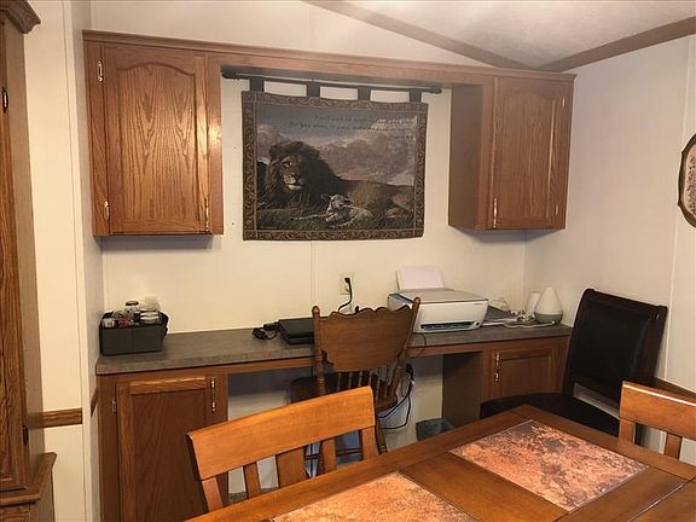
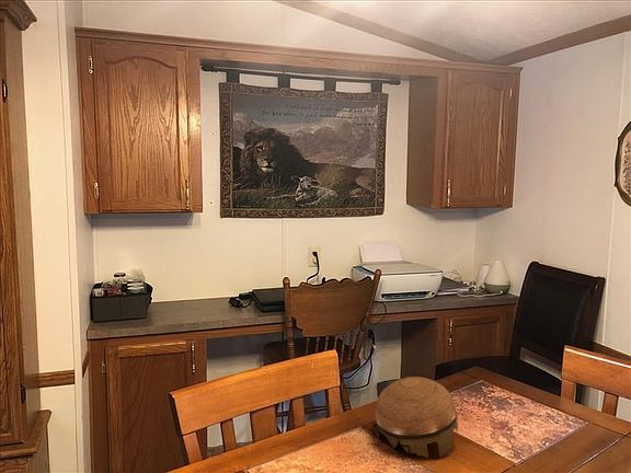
+ decorative bowl (416, 408)
